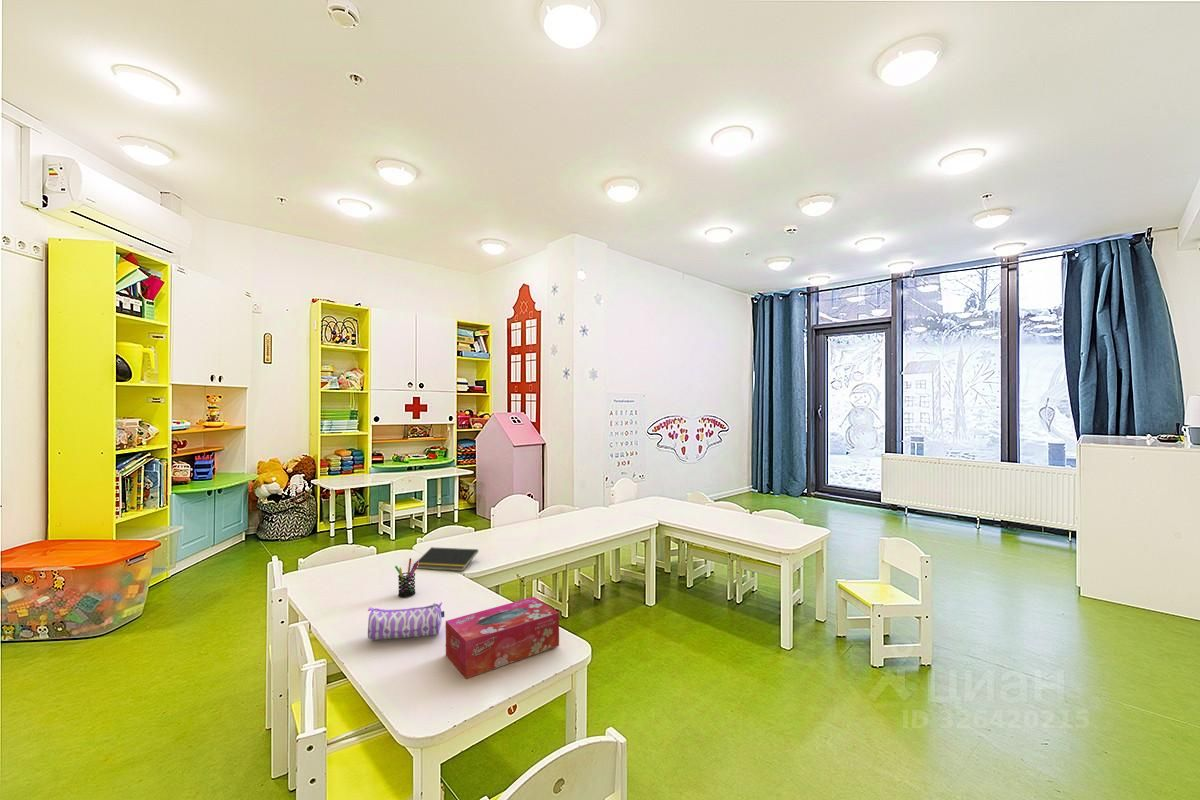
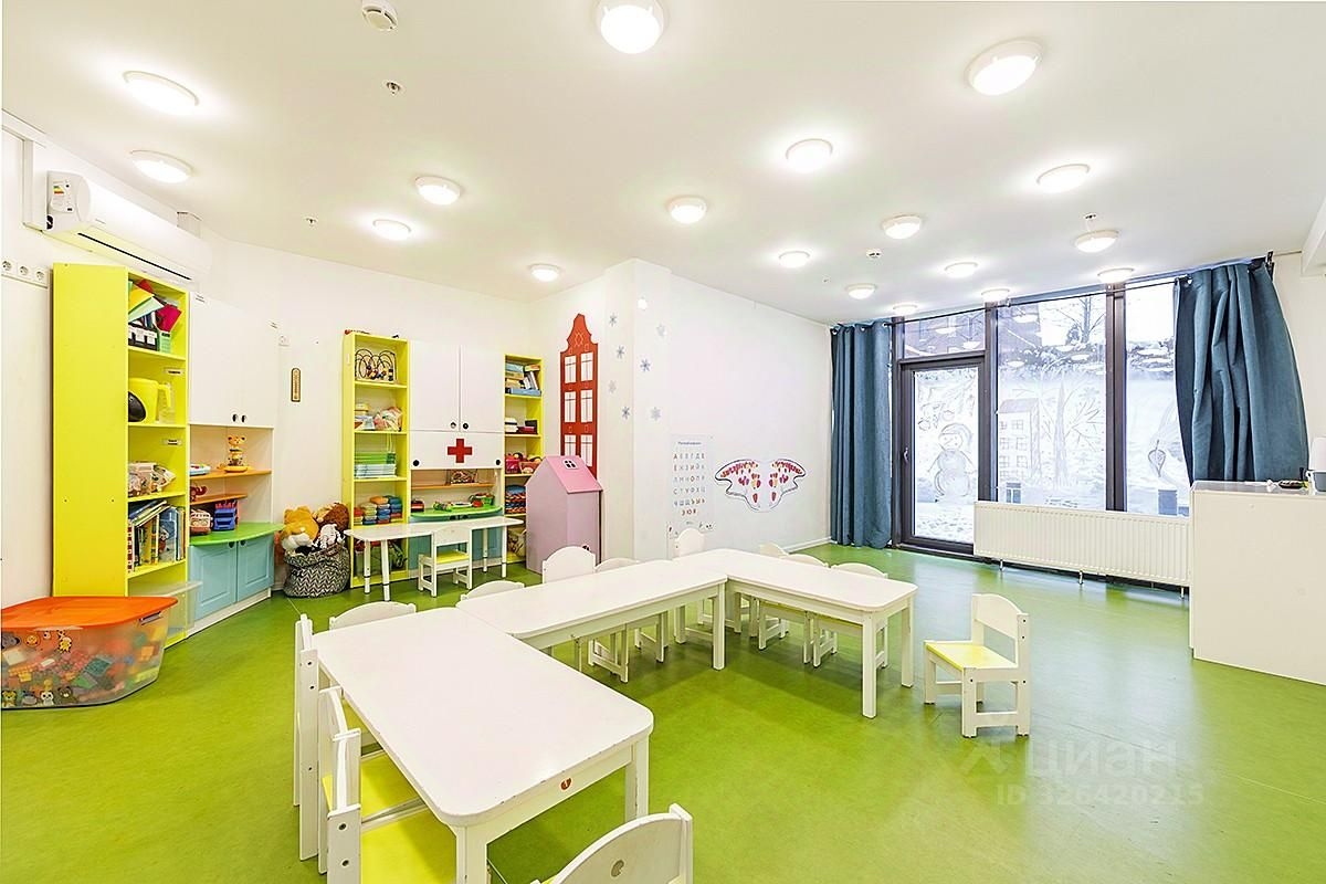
- pencil case (406, 621)
- tissue box (503, 633)
- notepad (446, 558)
- pen holder (405, 576)
